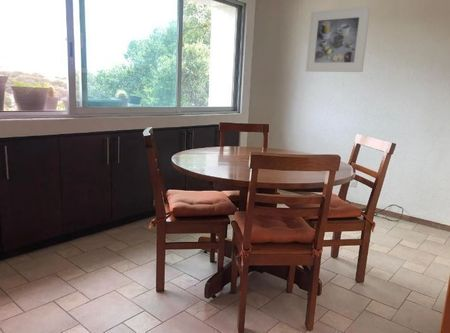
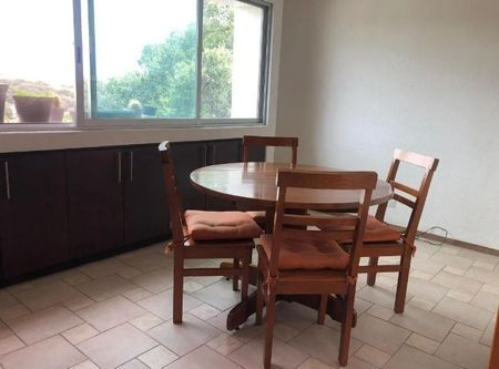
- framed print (335, 41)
